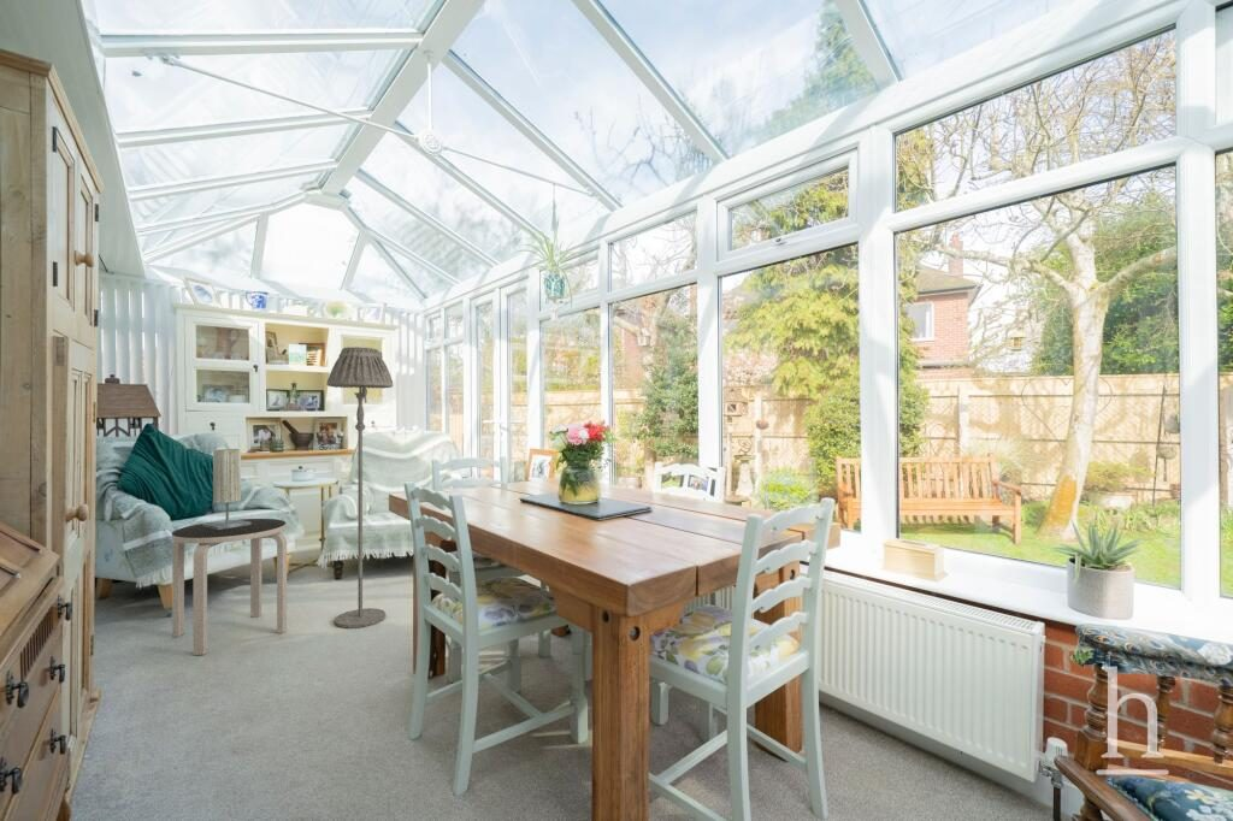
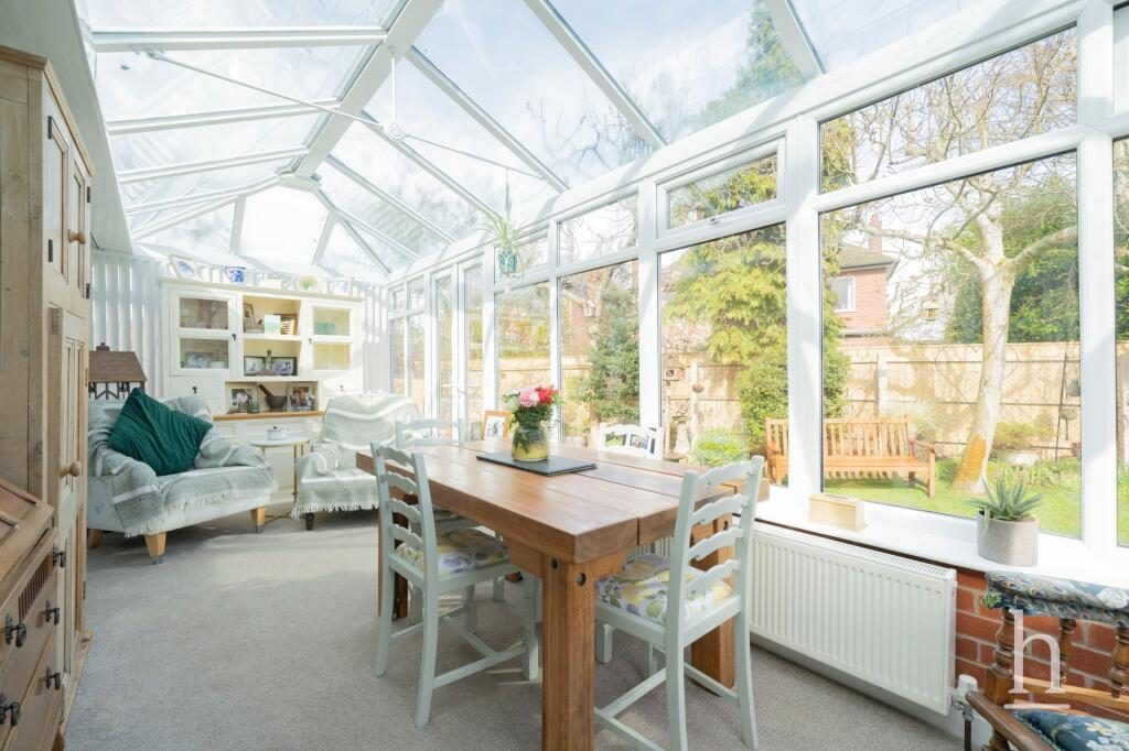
- side table (250, 579)
- table lamp (226, 486)
- floor lamp (360, 483)
